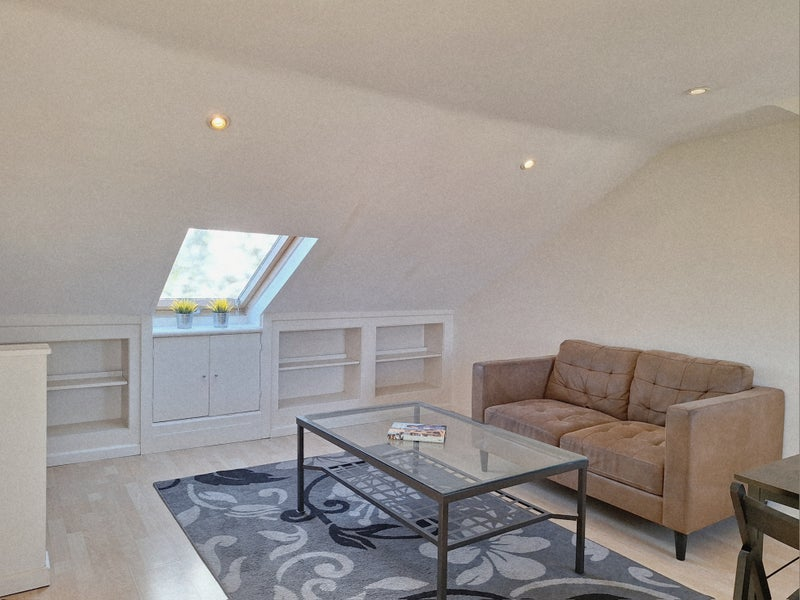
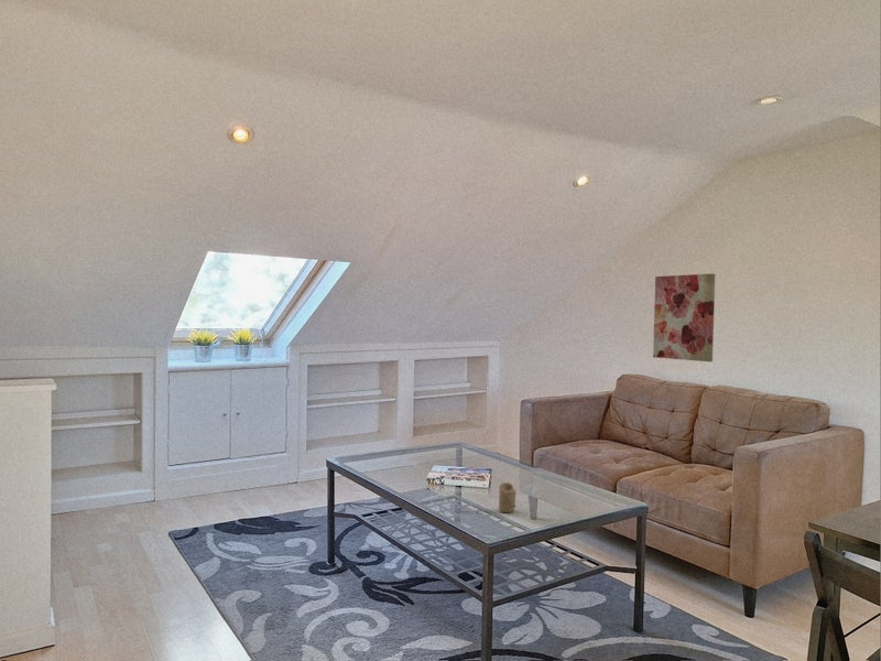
+ candle (507, 497)
+ wall art (683, 317)
